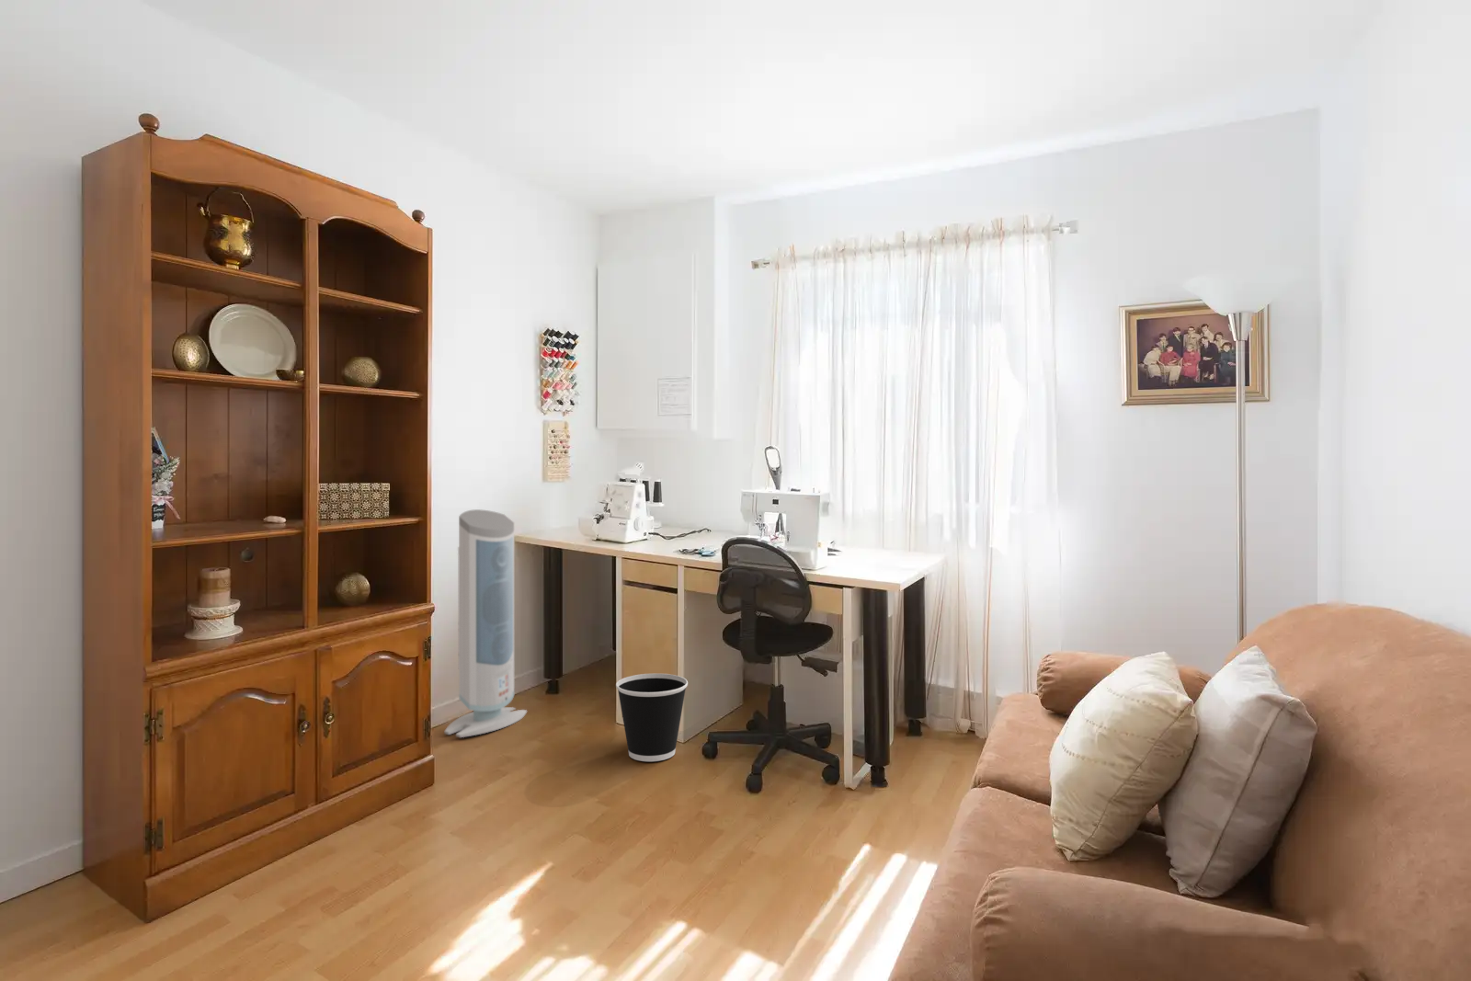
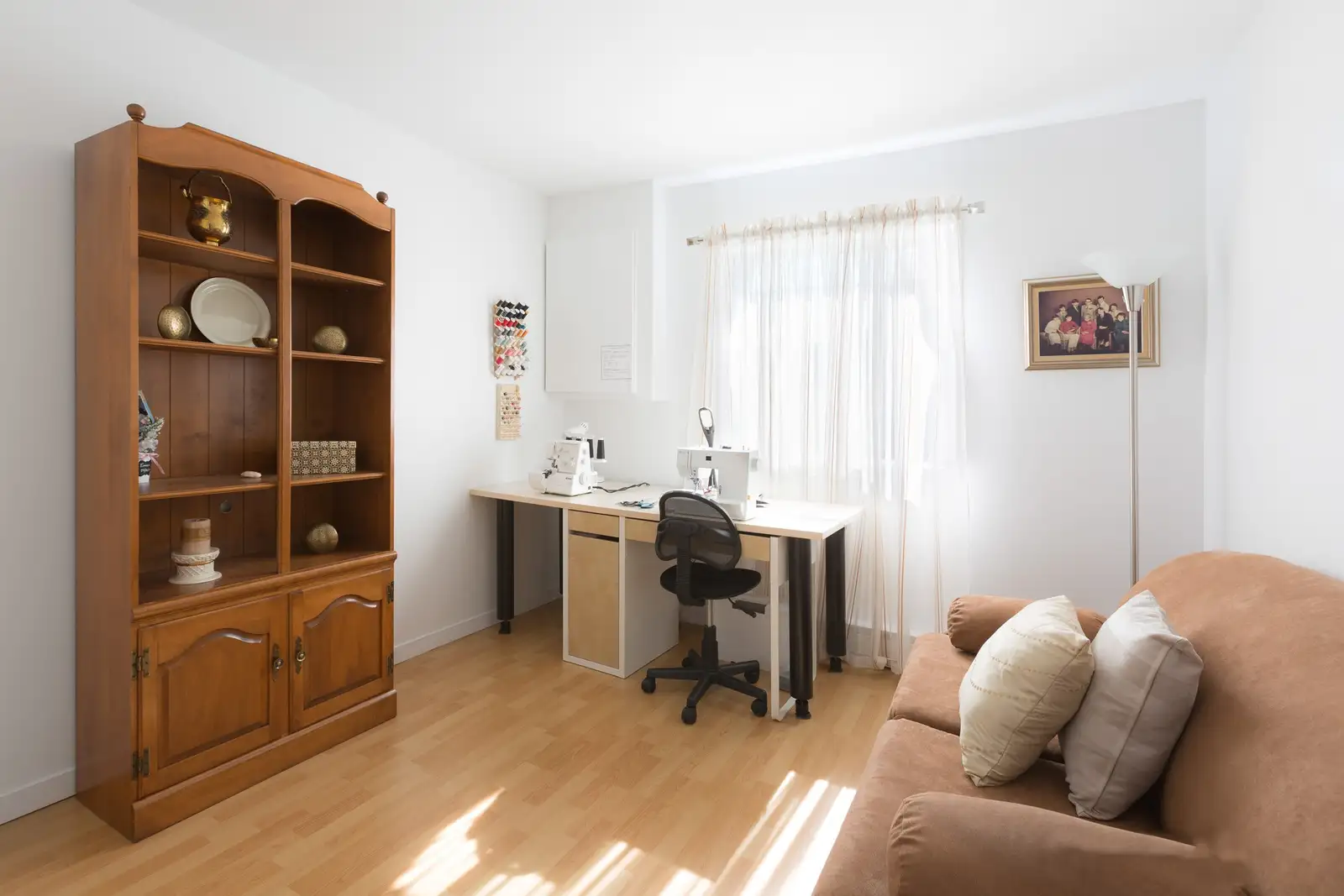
- wastebasket (652, 717)
- air purifier (486, 616)
